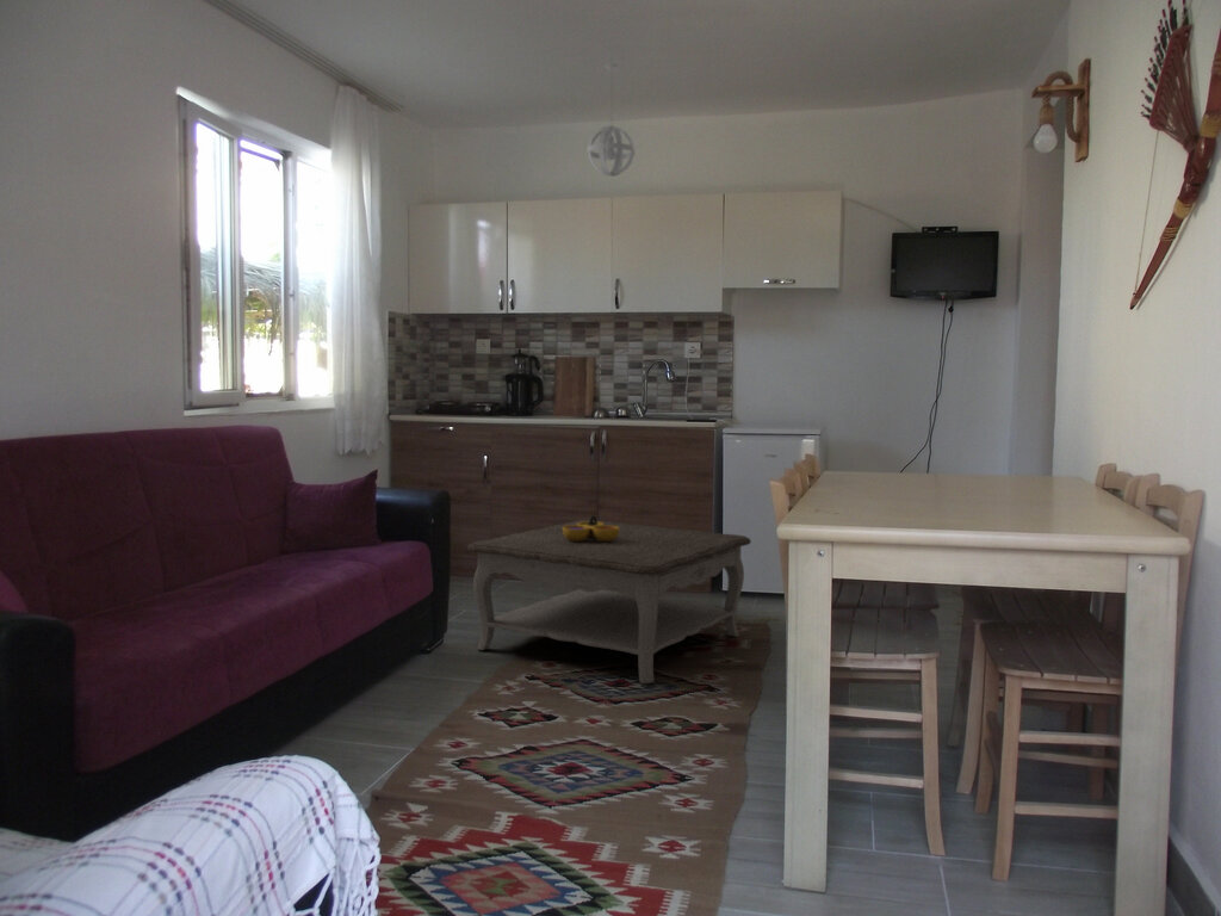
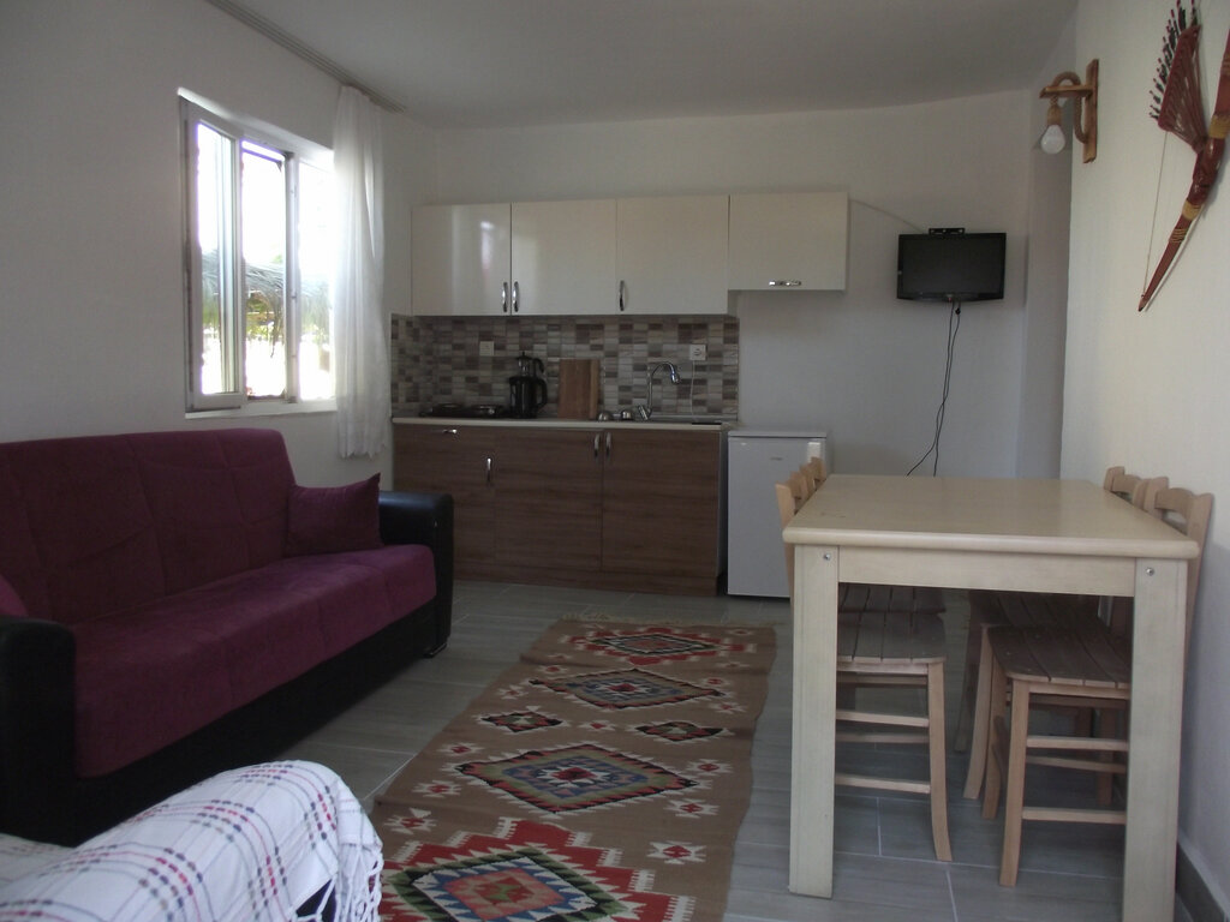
- pendant light (612, 120)
- decorative bowl (594, 527)
- coffee table (613, 592)
